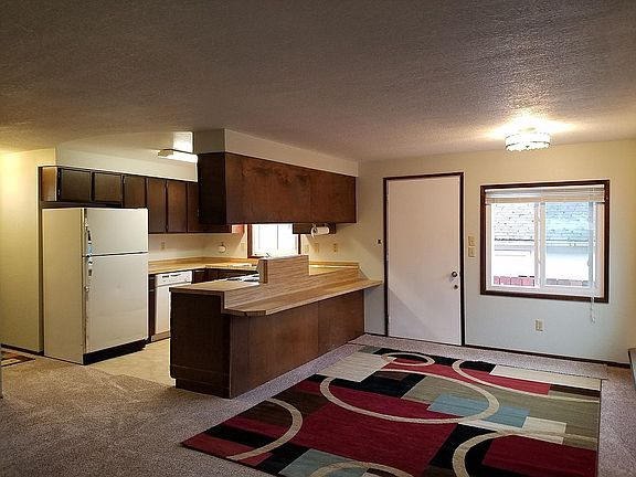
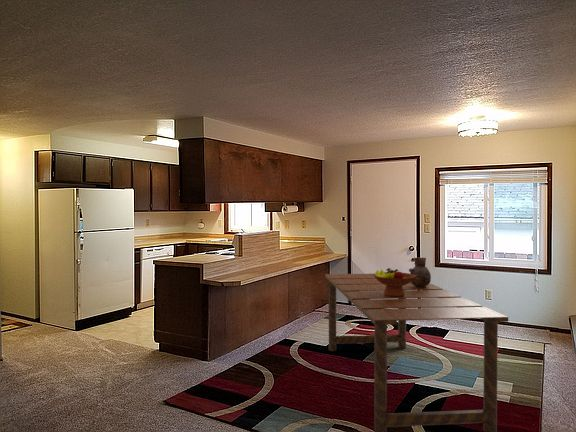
+ dining table (394, 336)
+ vase (420, 271)
+ fruit bowl (394, 280)
